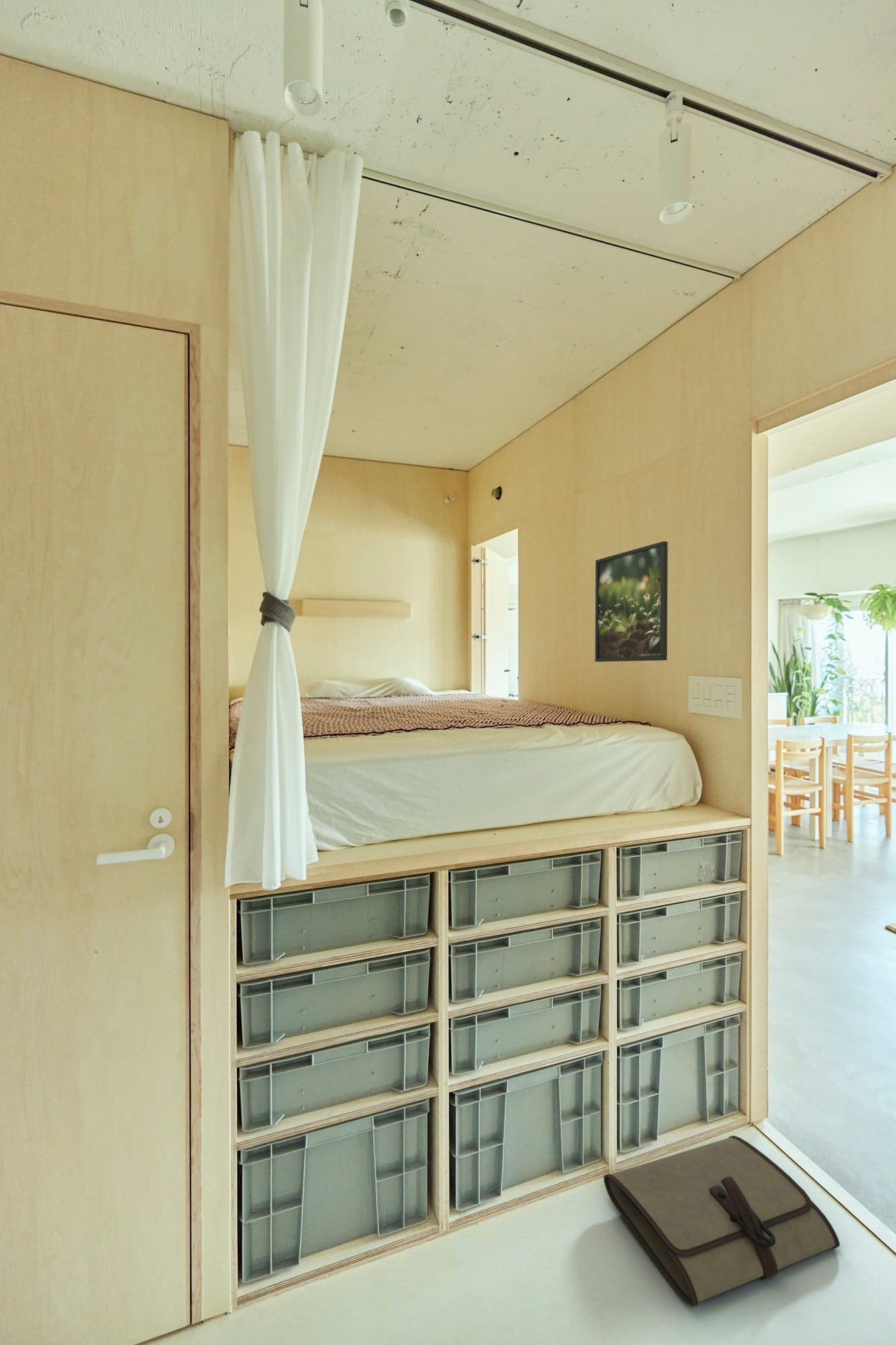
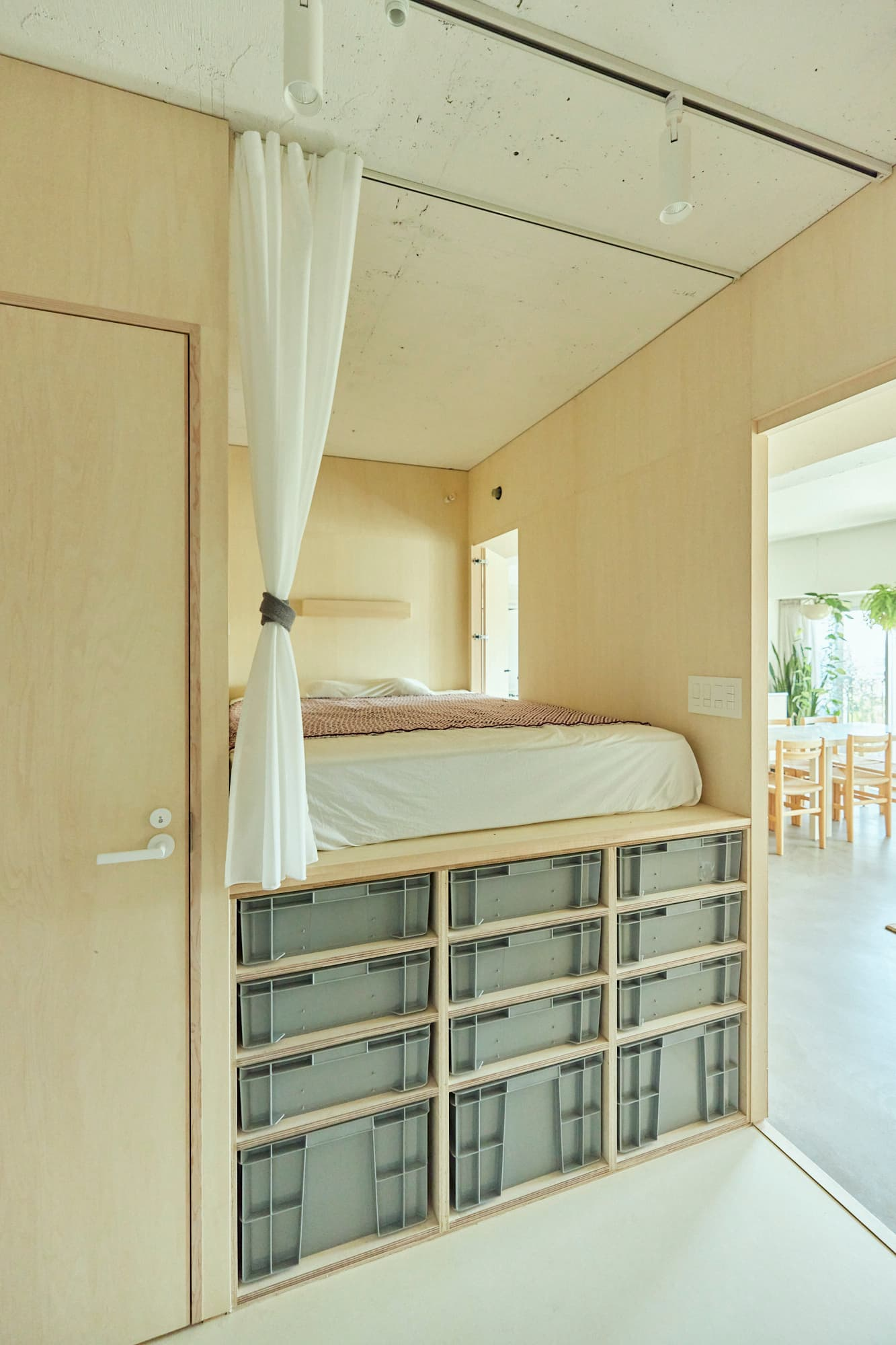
- tool roll (715, 1195)
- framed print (628, 606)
